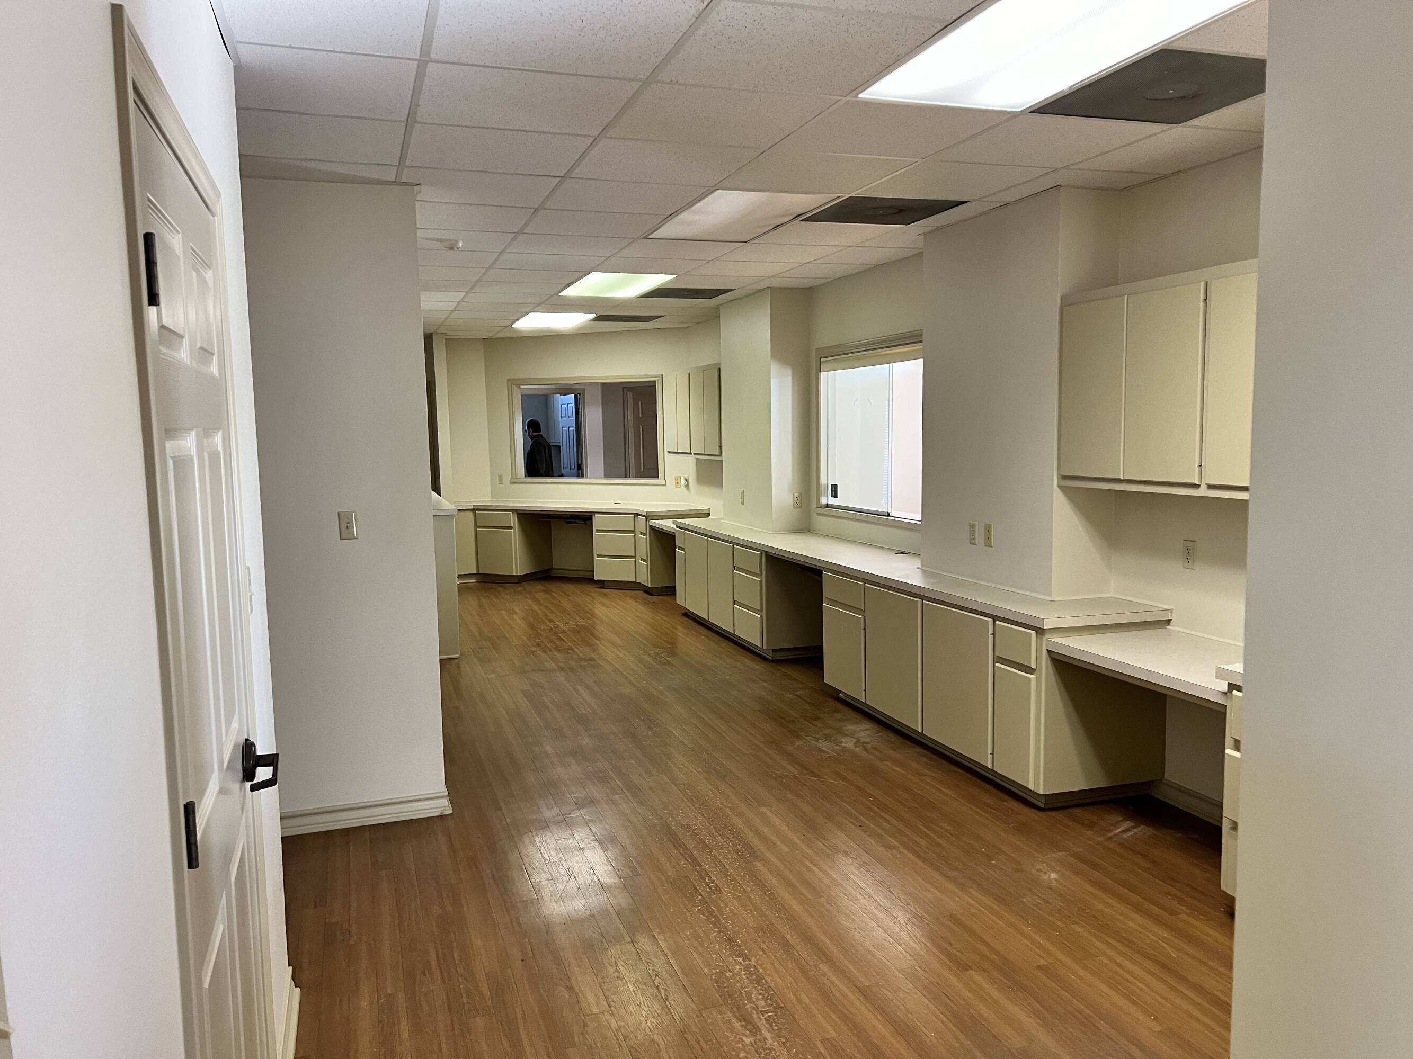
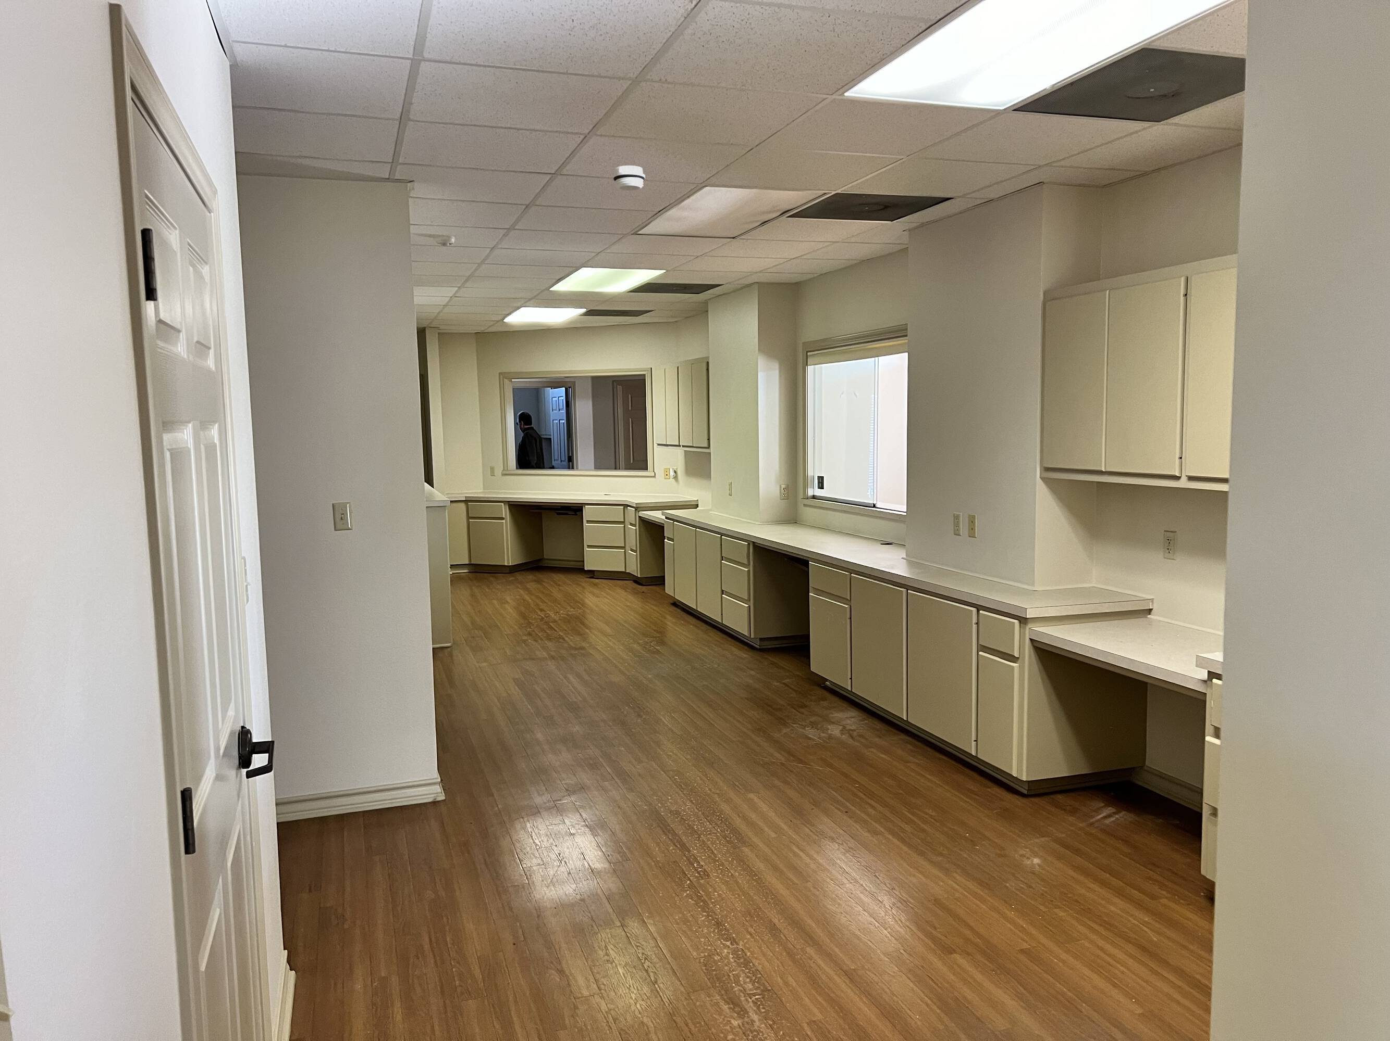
+ smoke detector (629, 178)
